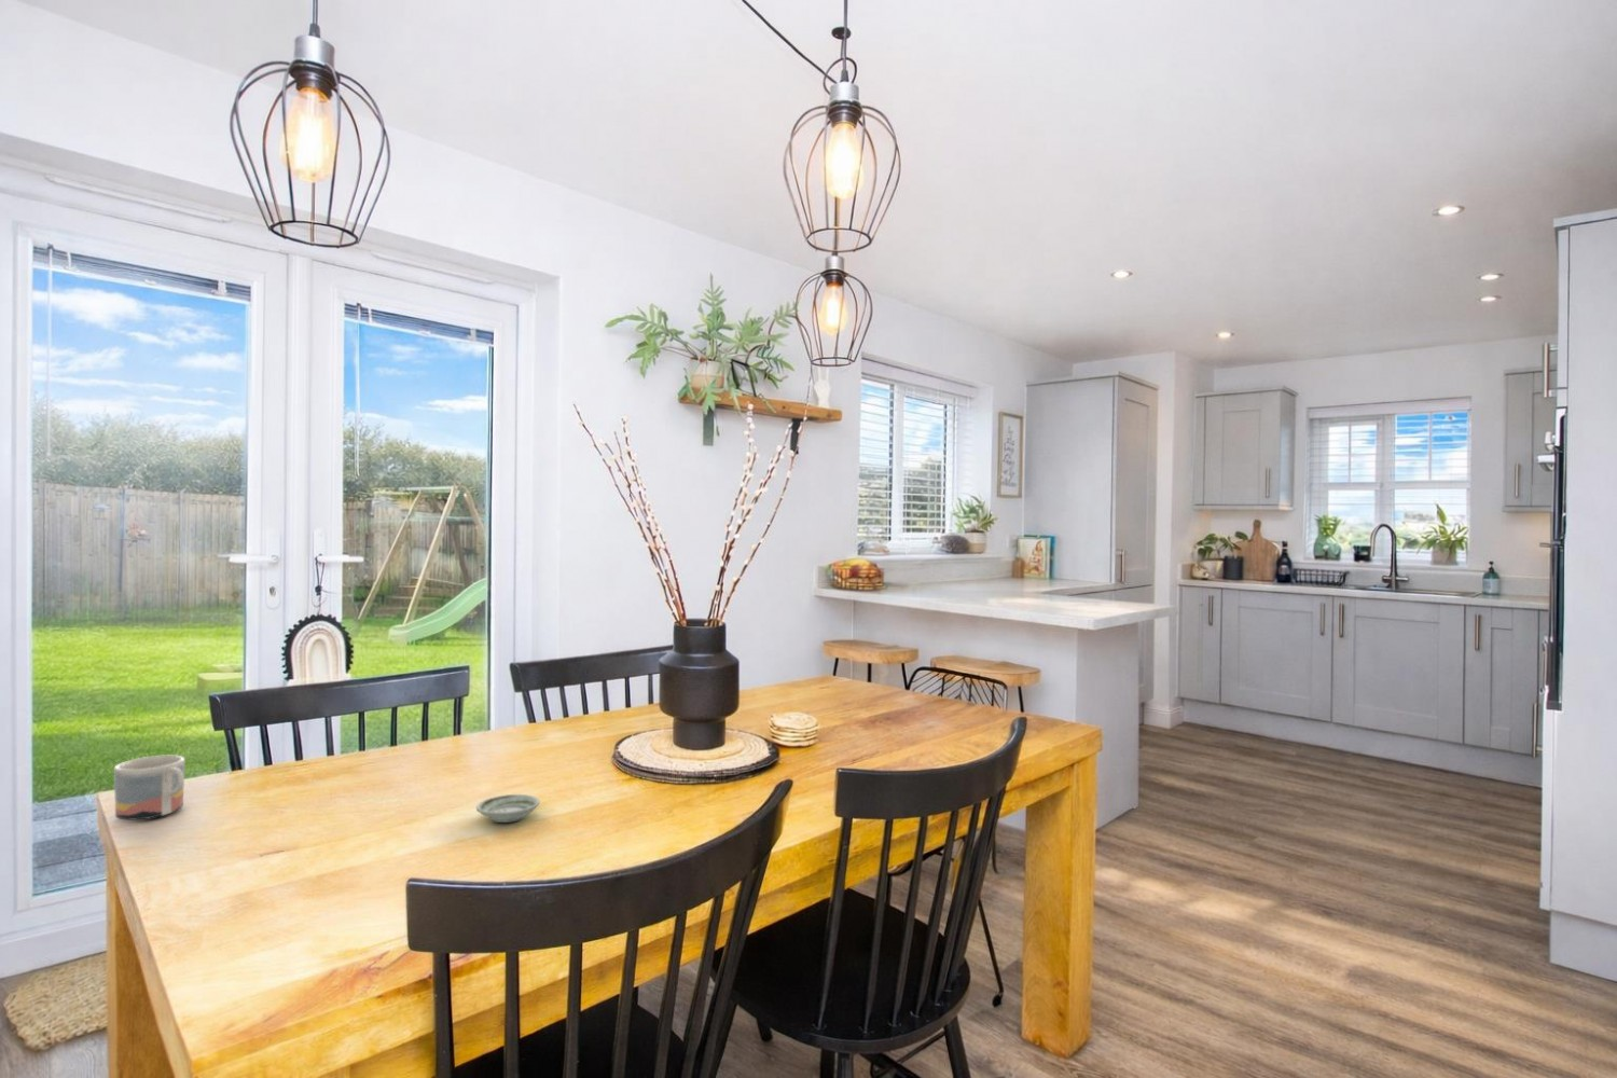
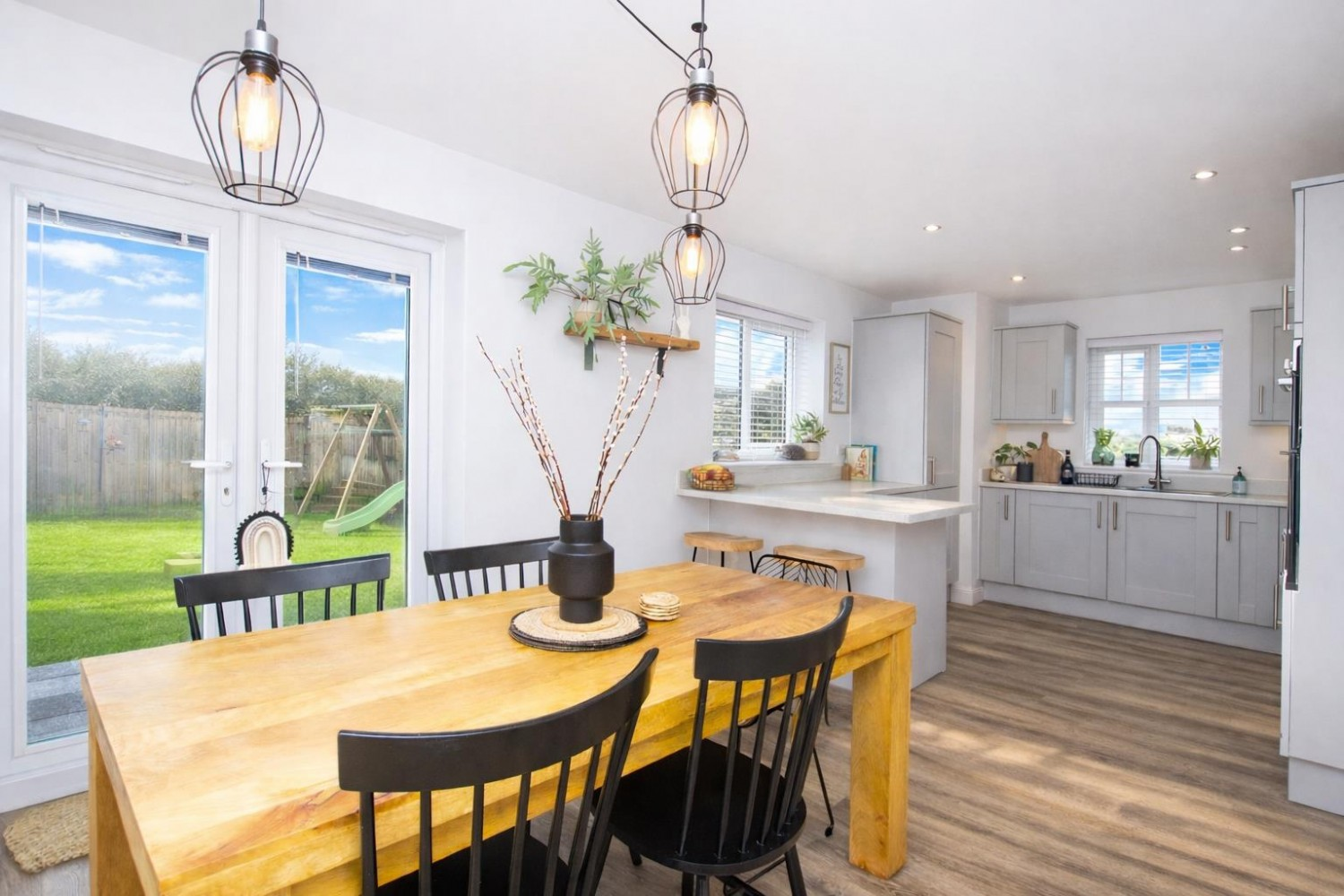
- saucer (508, 810)
- mug (156, 788)
